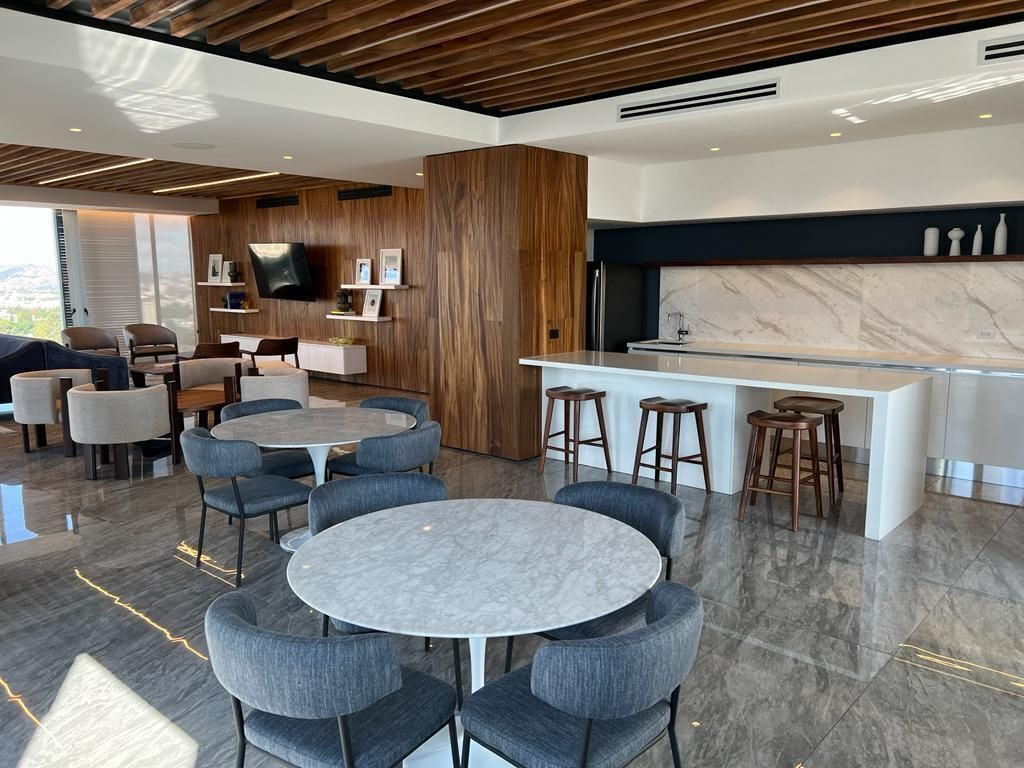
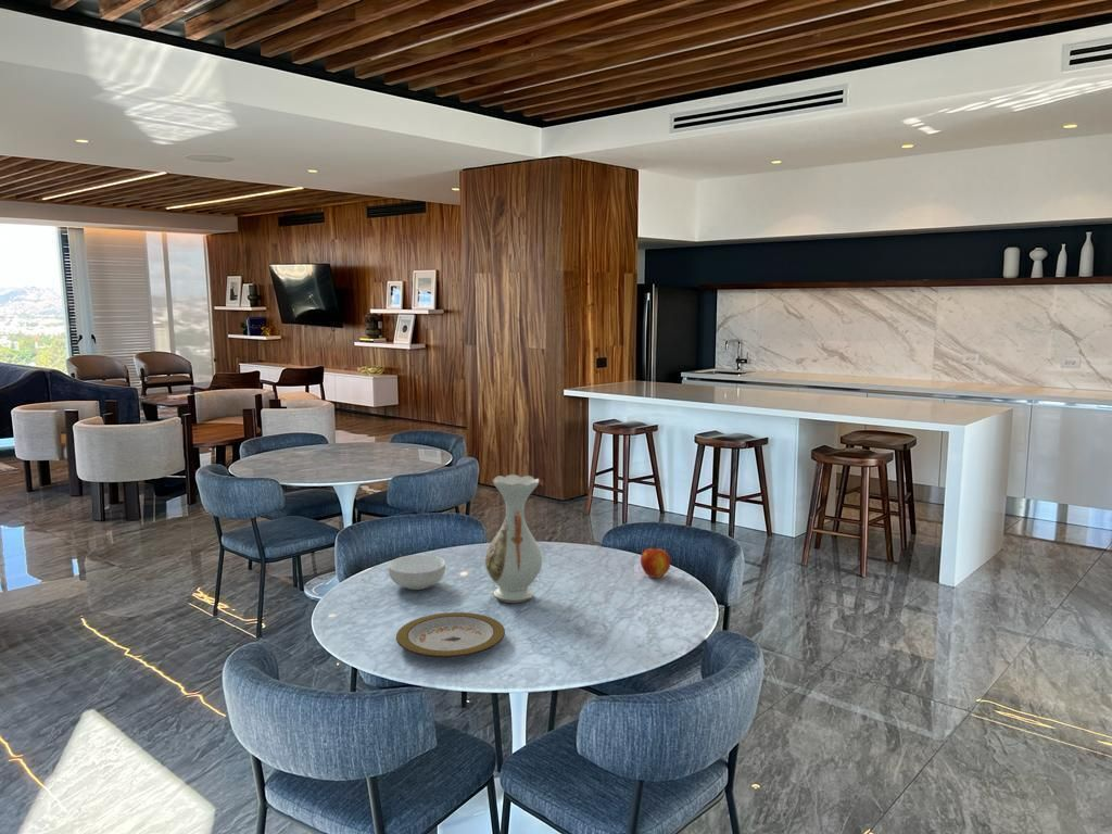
+ vase (514, 538)
+ cereal bowl (417, 573)
+ apple (655, 560)
+ plate (451, 636)
